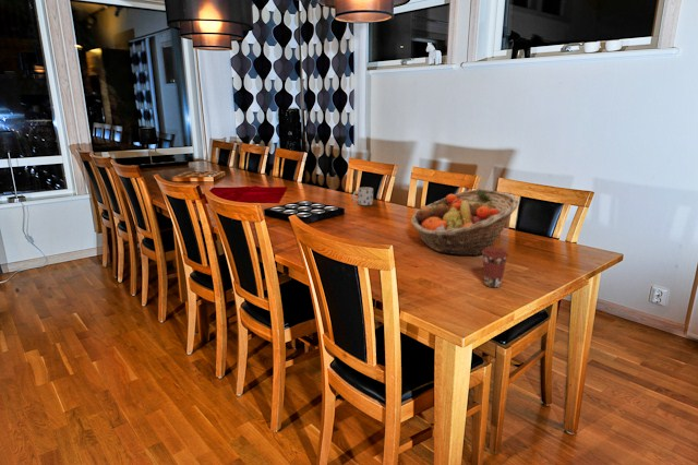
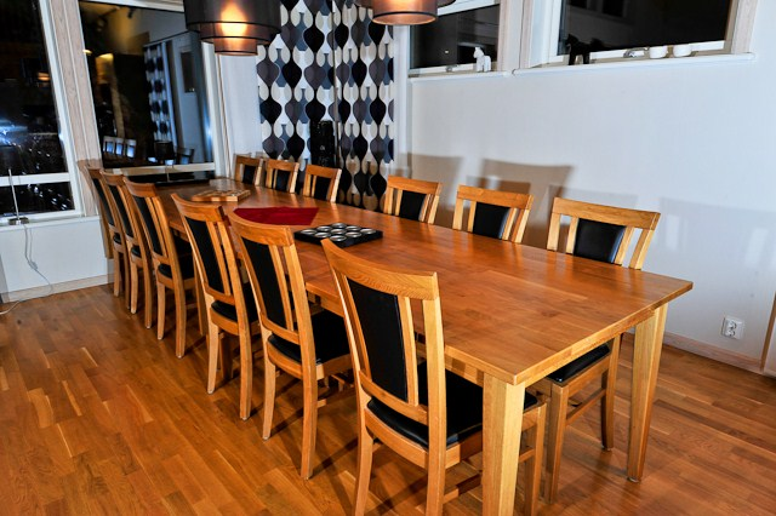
- coffee cup (493, 266)
- mug (362, 195)
- fruit basket (461, 218)
